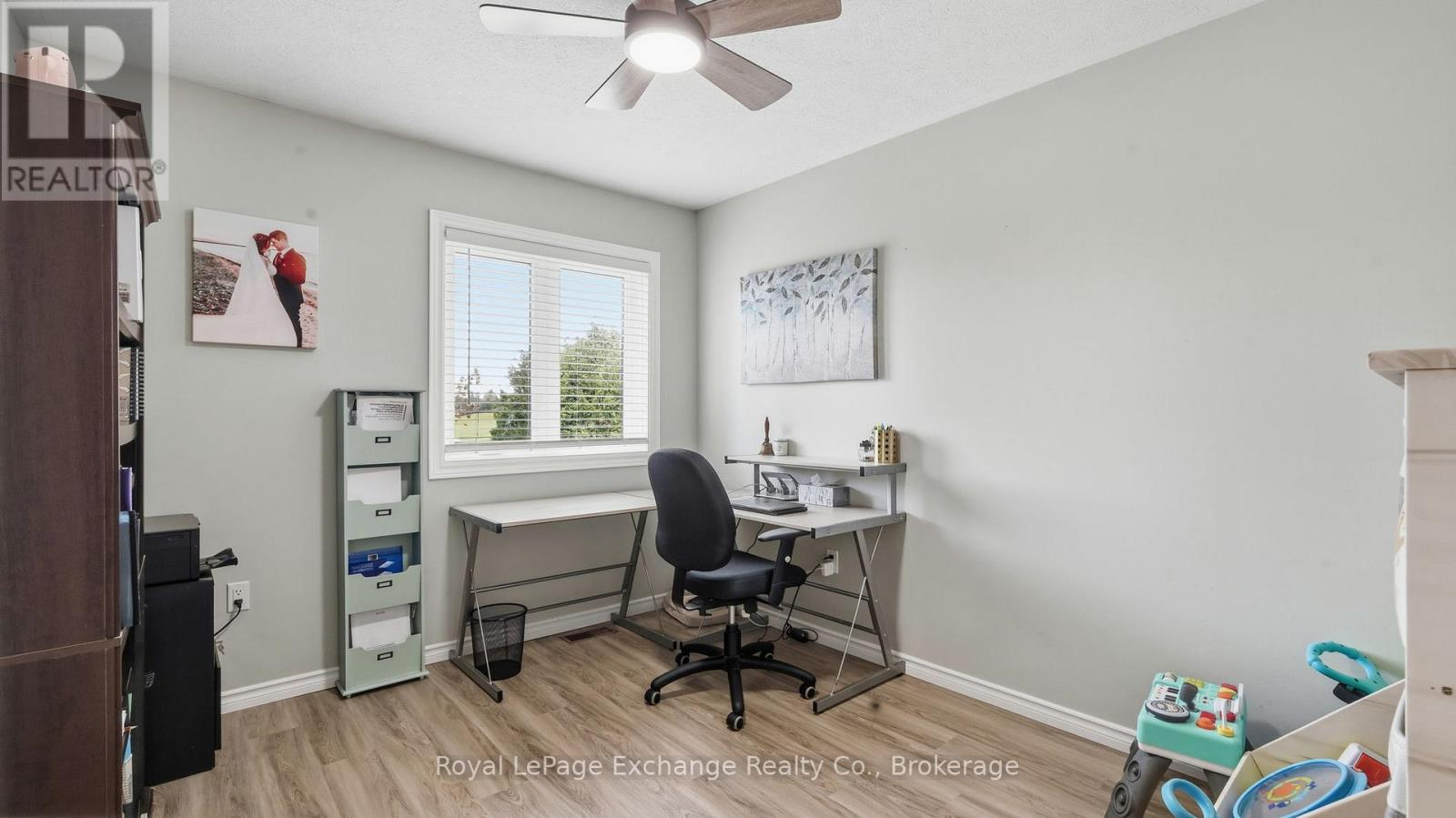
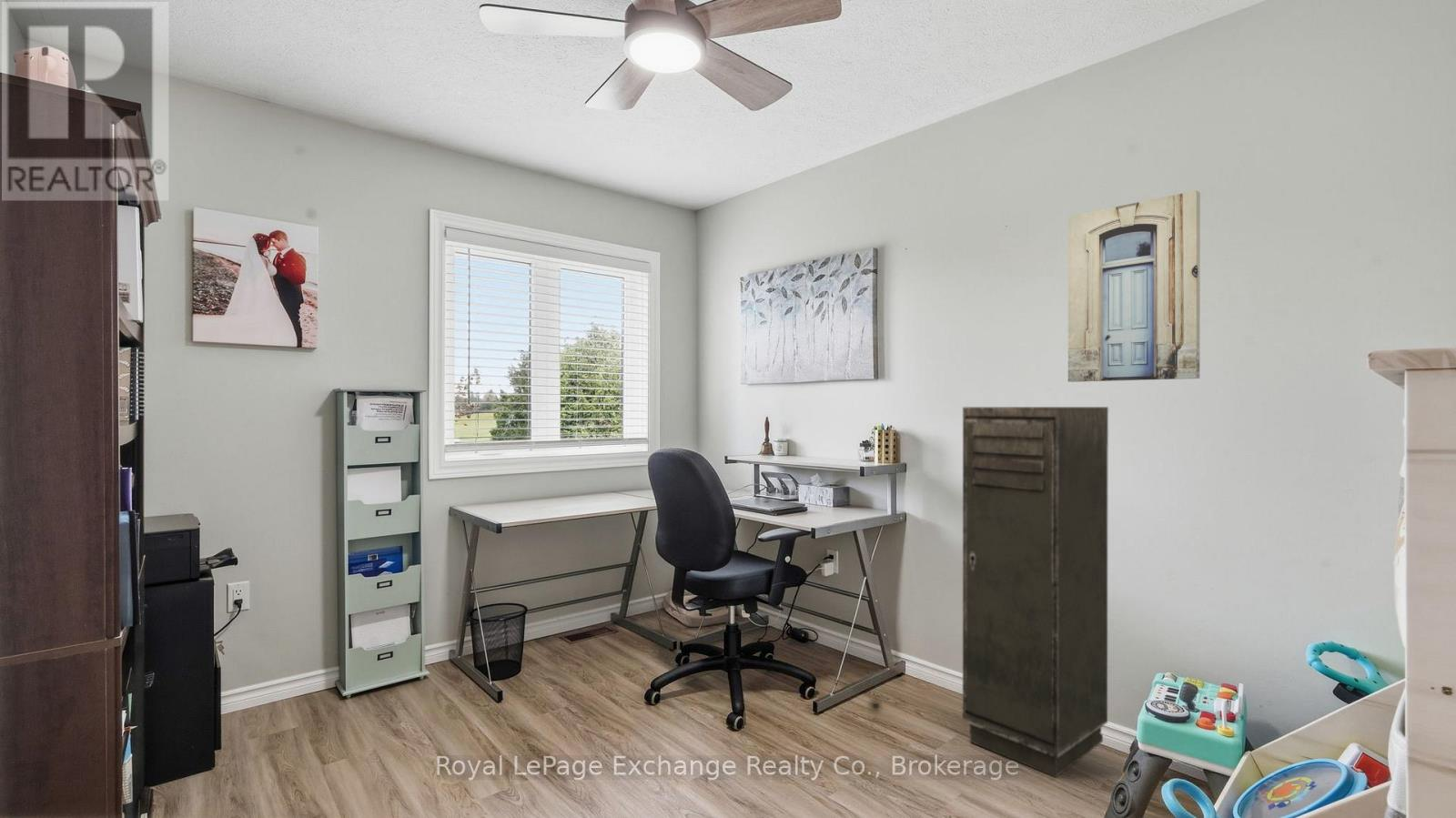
+ storage cabinet (1034, 575)
+ wall art (1129, 292)
